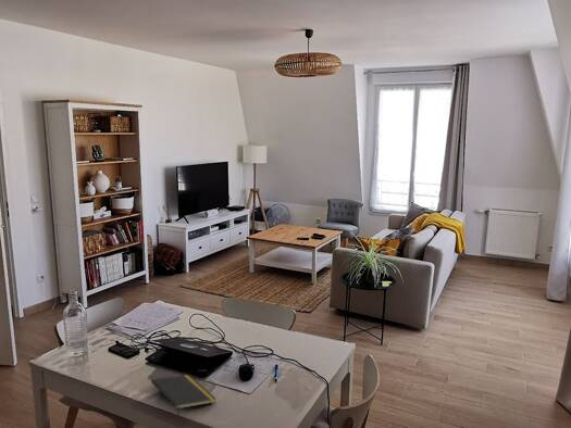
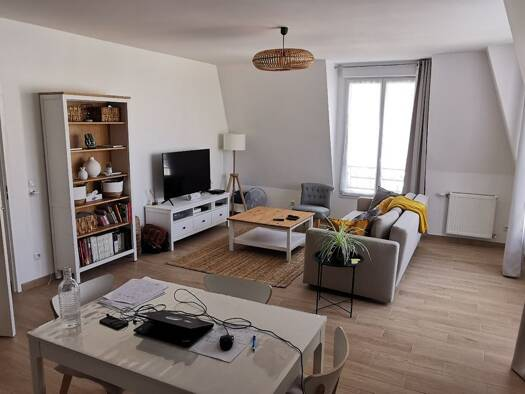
- notepad (183, 390)
